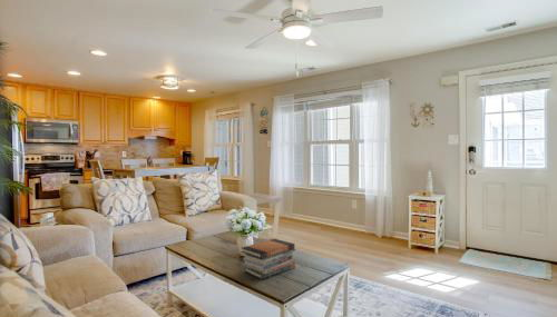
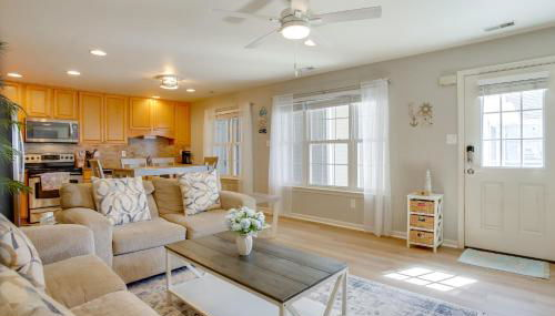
- book stack (268, 257)
